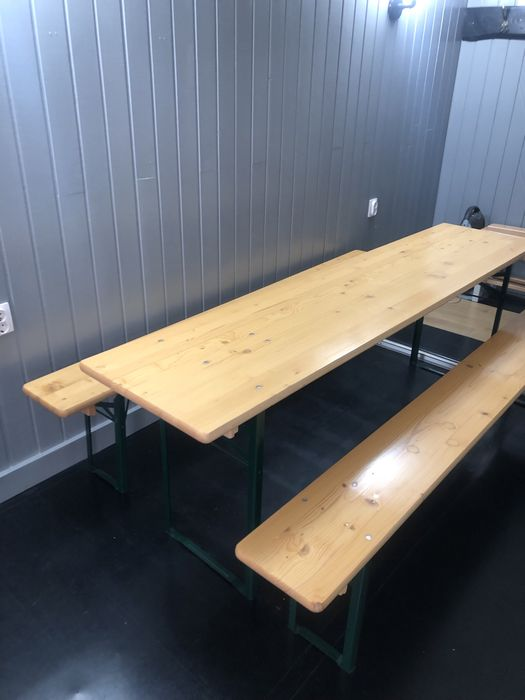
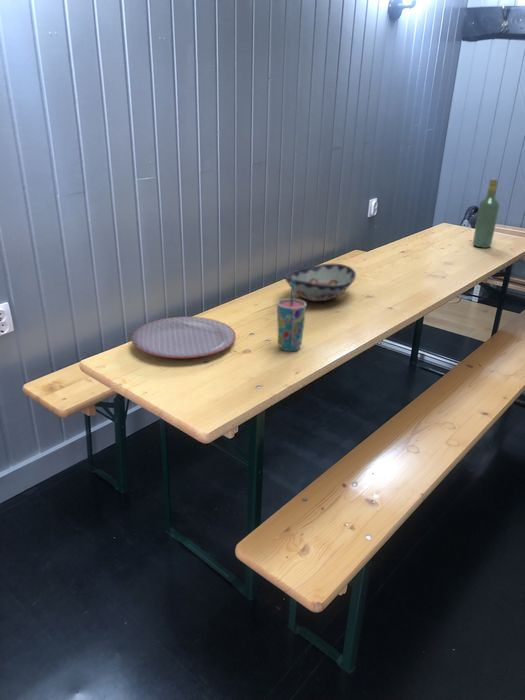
+ decorative bowl (319, 284)
+ wine bottle (487, 213)
+ plate (184, 339)
+ cup (291, 314)
